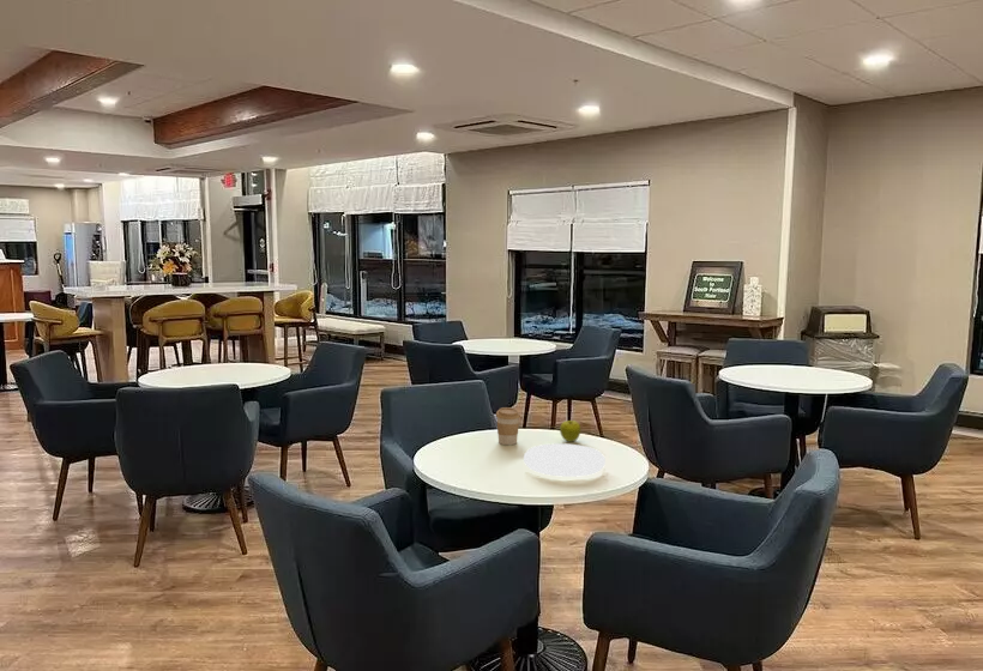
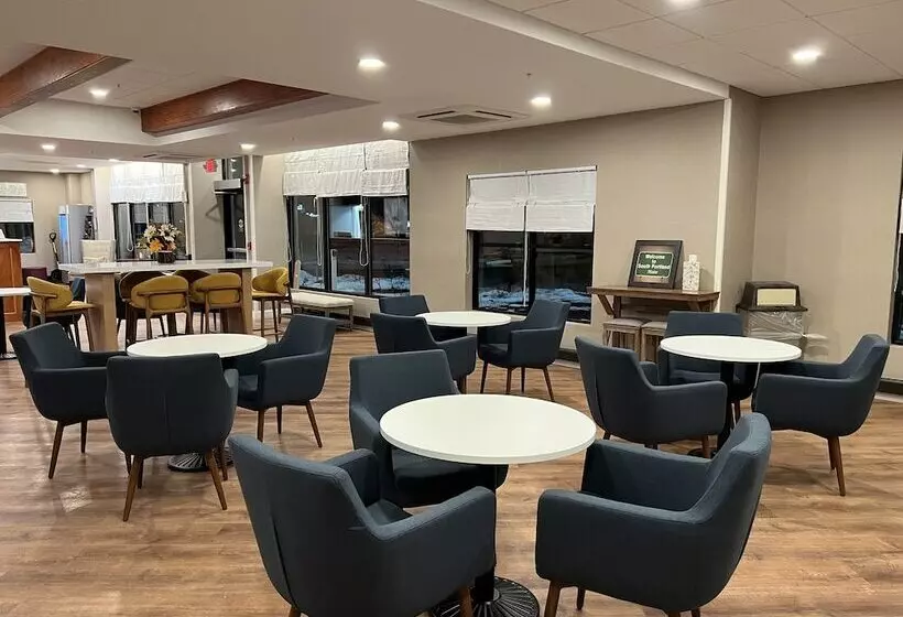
- fruit (569, 430)
- coffee cup (507, 425)
- plate (563, 459)
